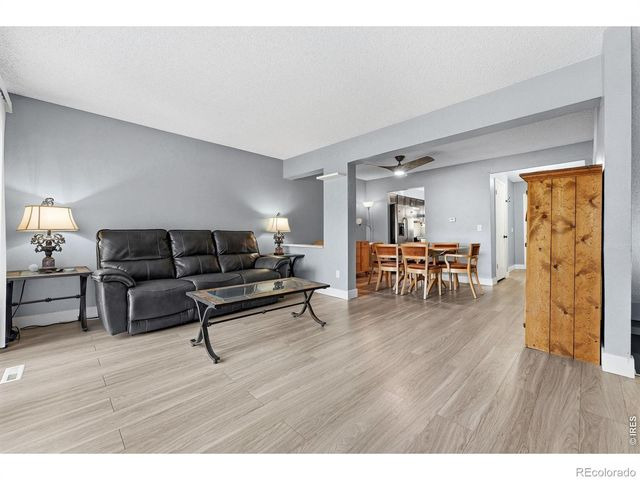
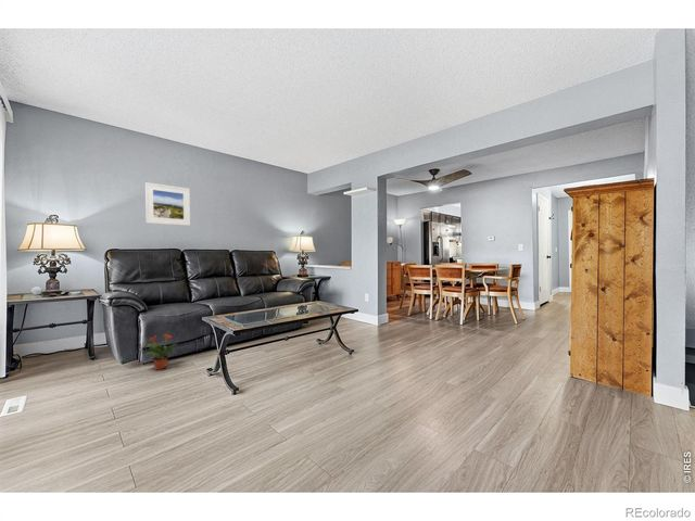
+ potted plant (160, 351)
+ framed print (168, 204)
